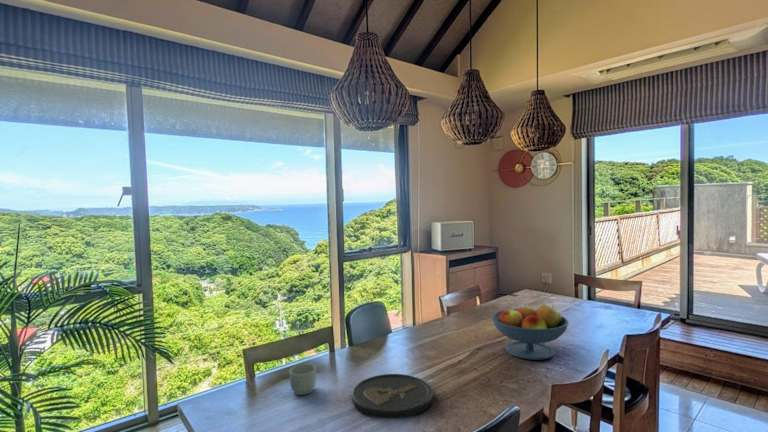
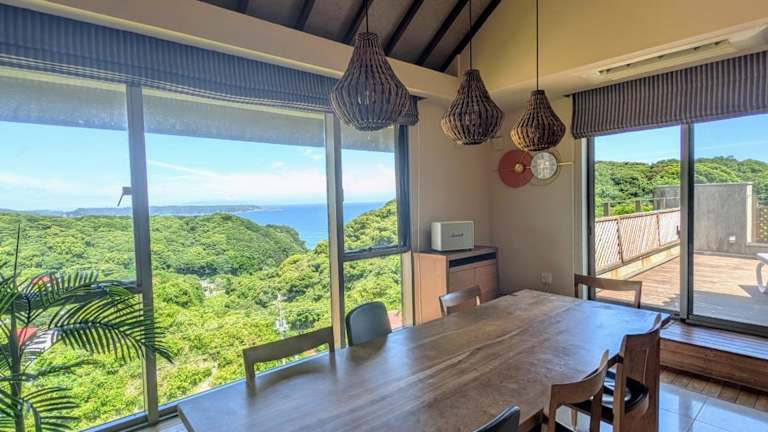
- fruit bowl (529, 328)
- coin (392, 393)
- mug (302, 378)
